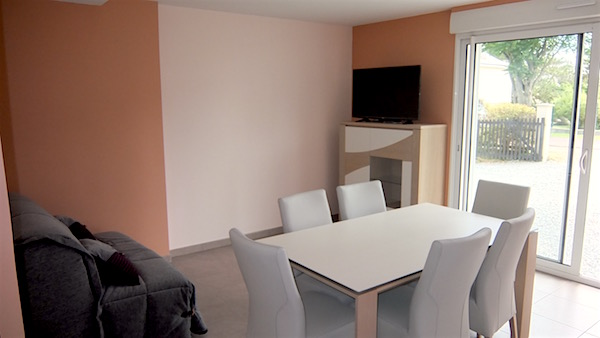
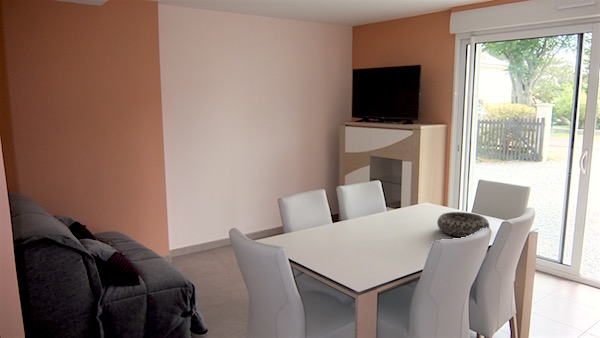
+ decorative bowl (462, 224)
